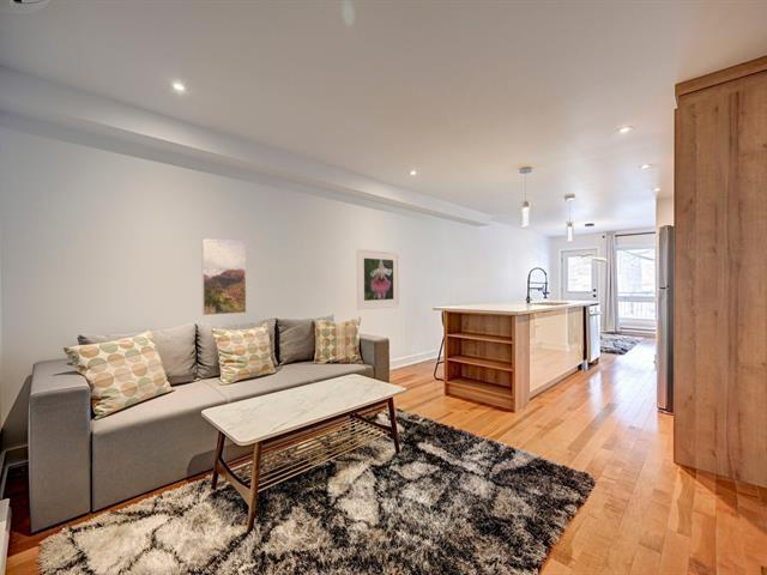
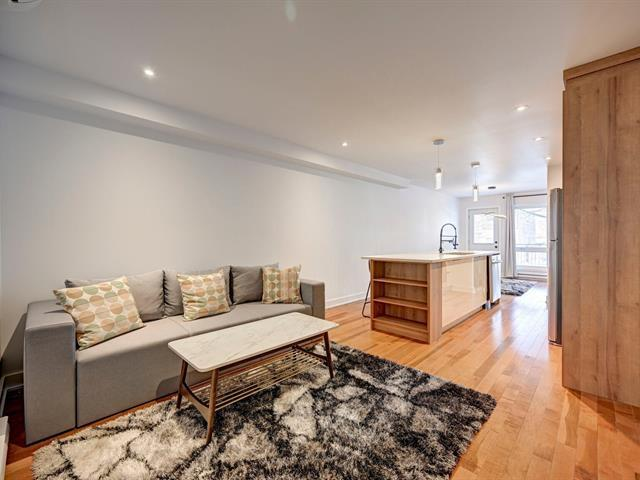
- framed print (224, 277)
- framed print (379, 279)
